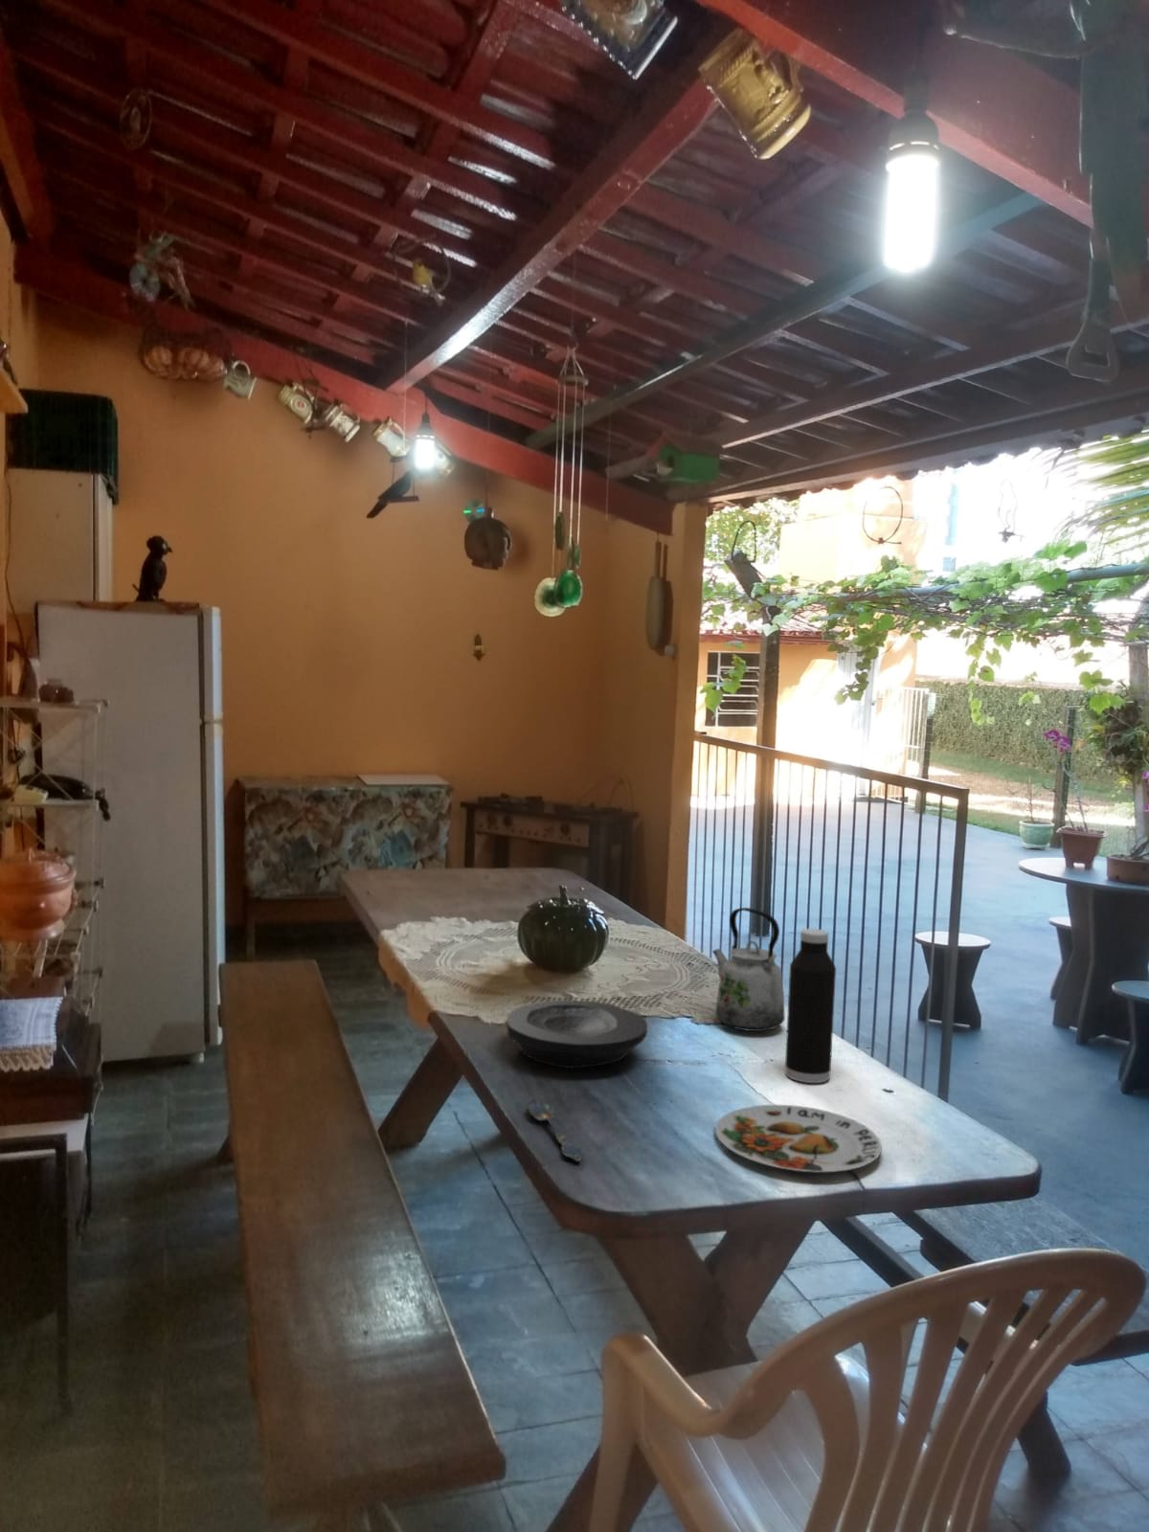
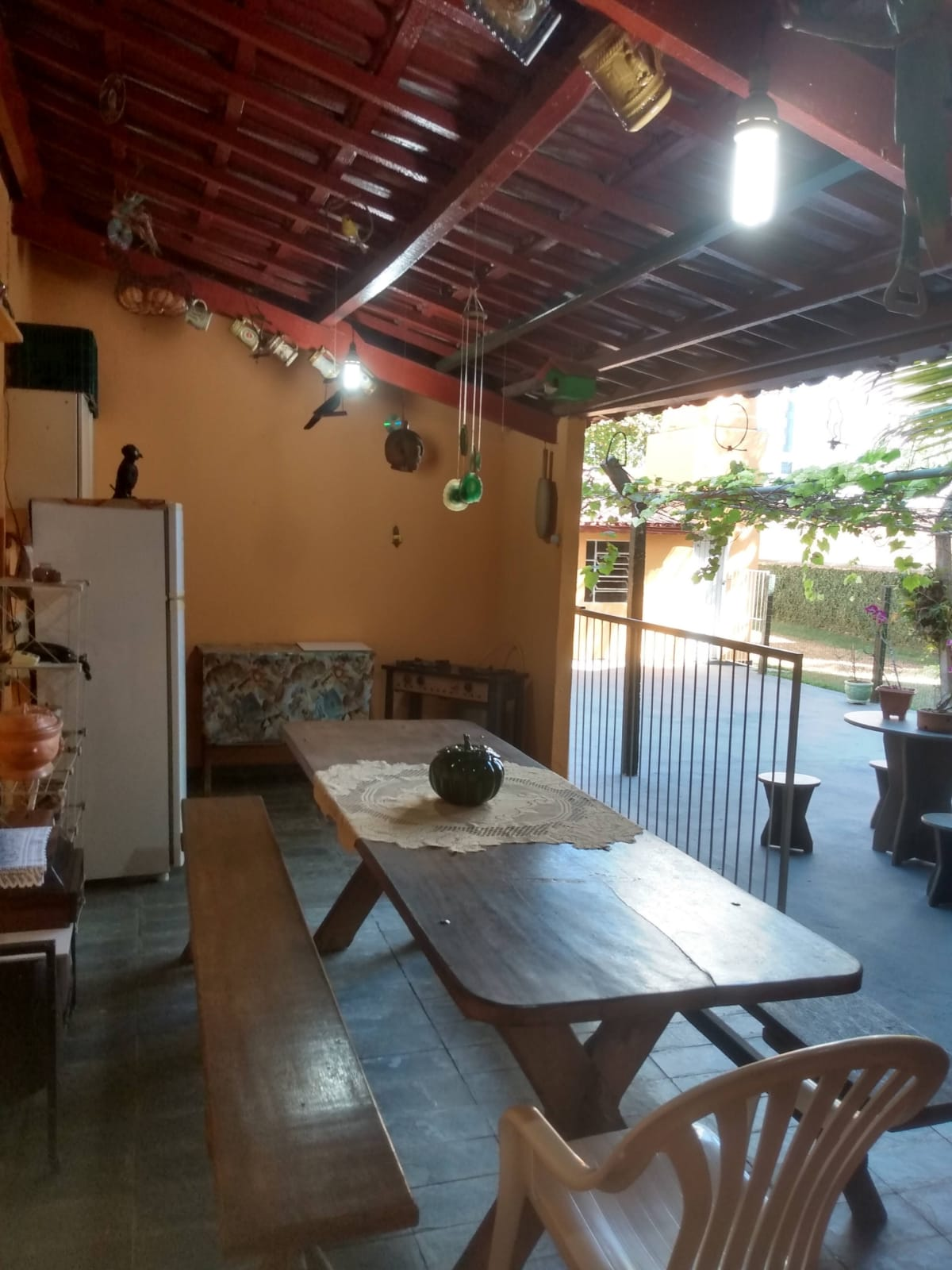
- plate (797, 1139)
- water bottle (811, 1004)
- kettle (743, 964)
- spoon (554, 1128)
- plate (577, 1036)
